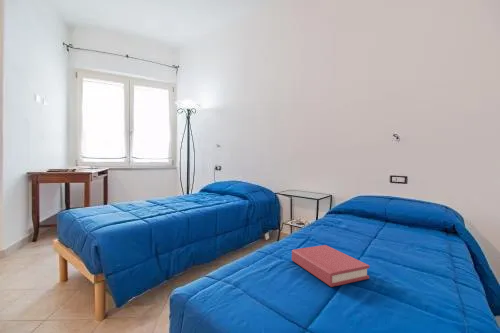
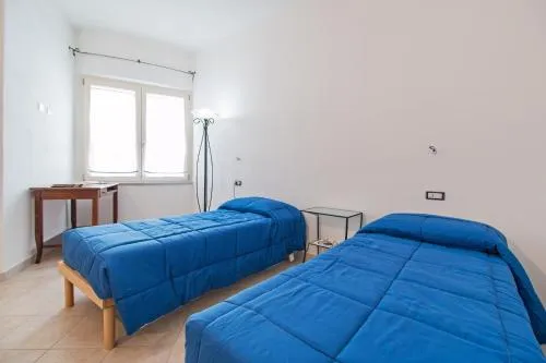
- hardback book (327, 263)
